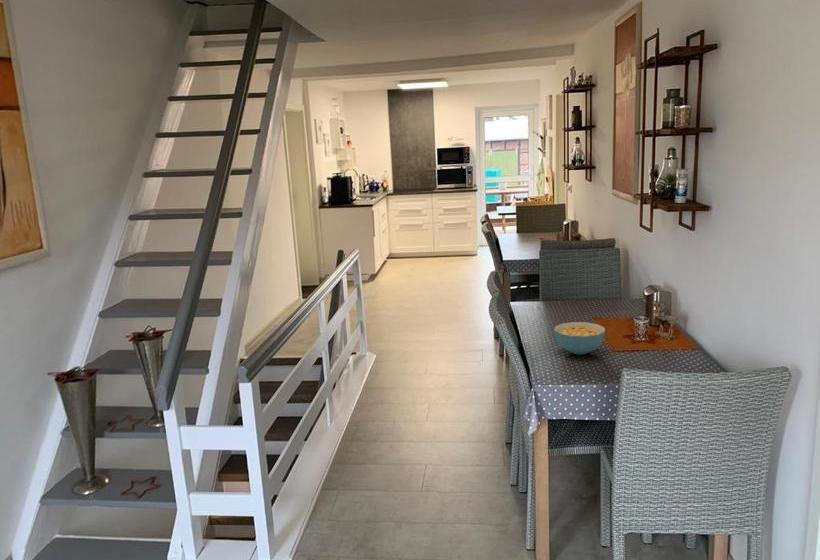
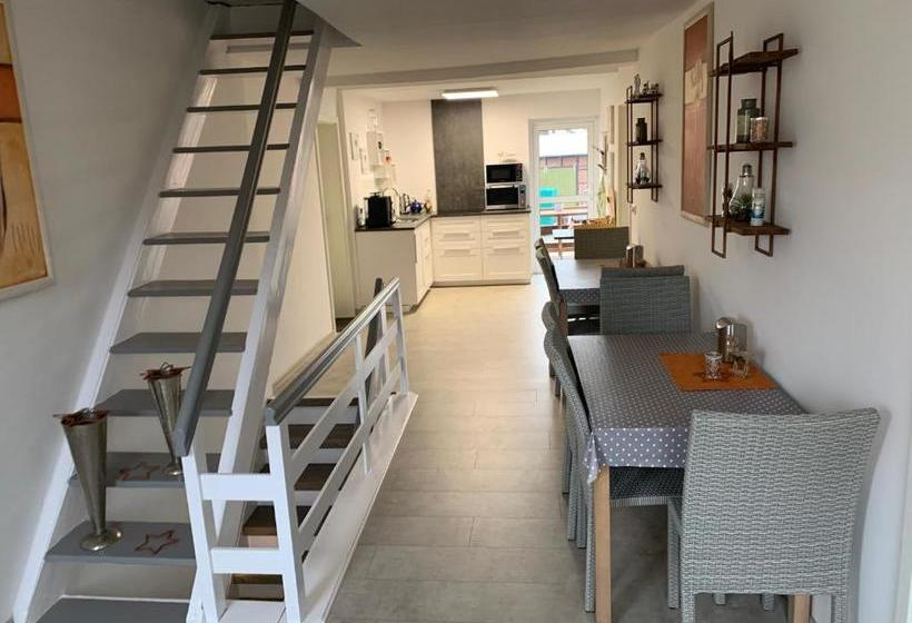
- cereal bowl (579, 340)
